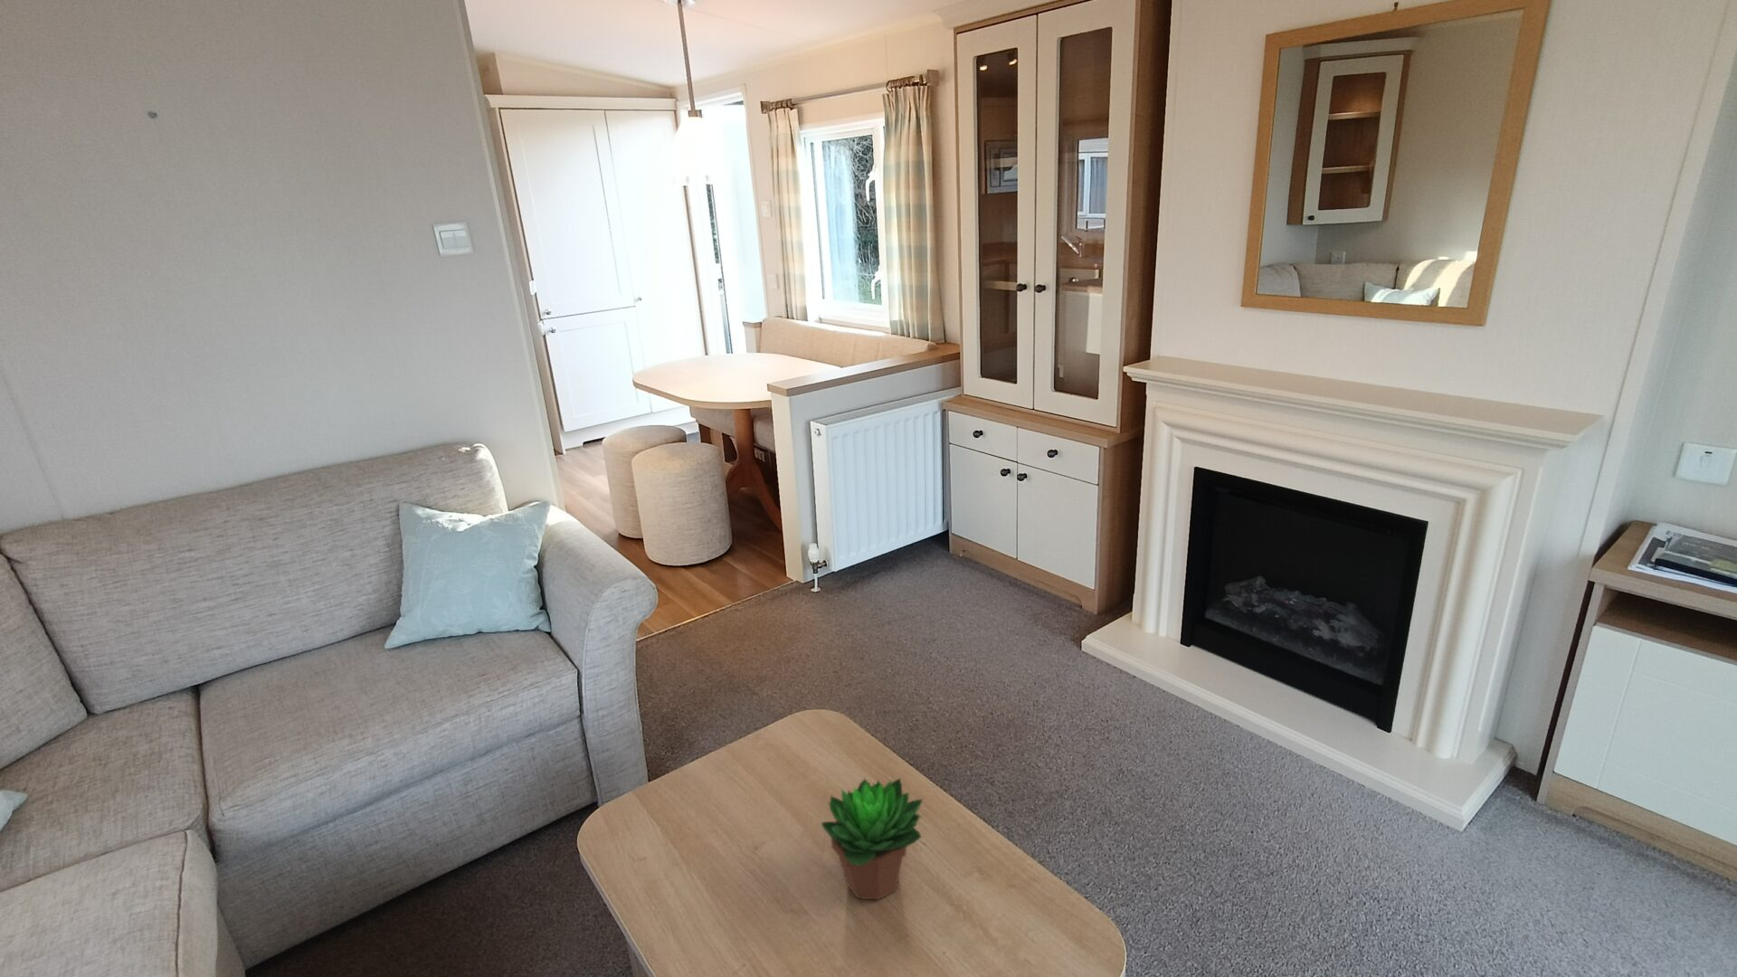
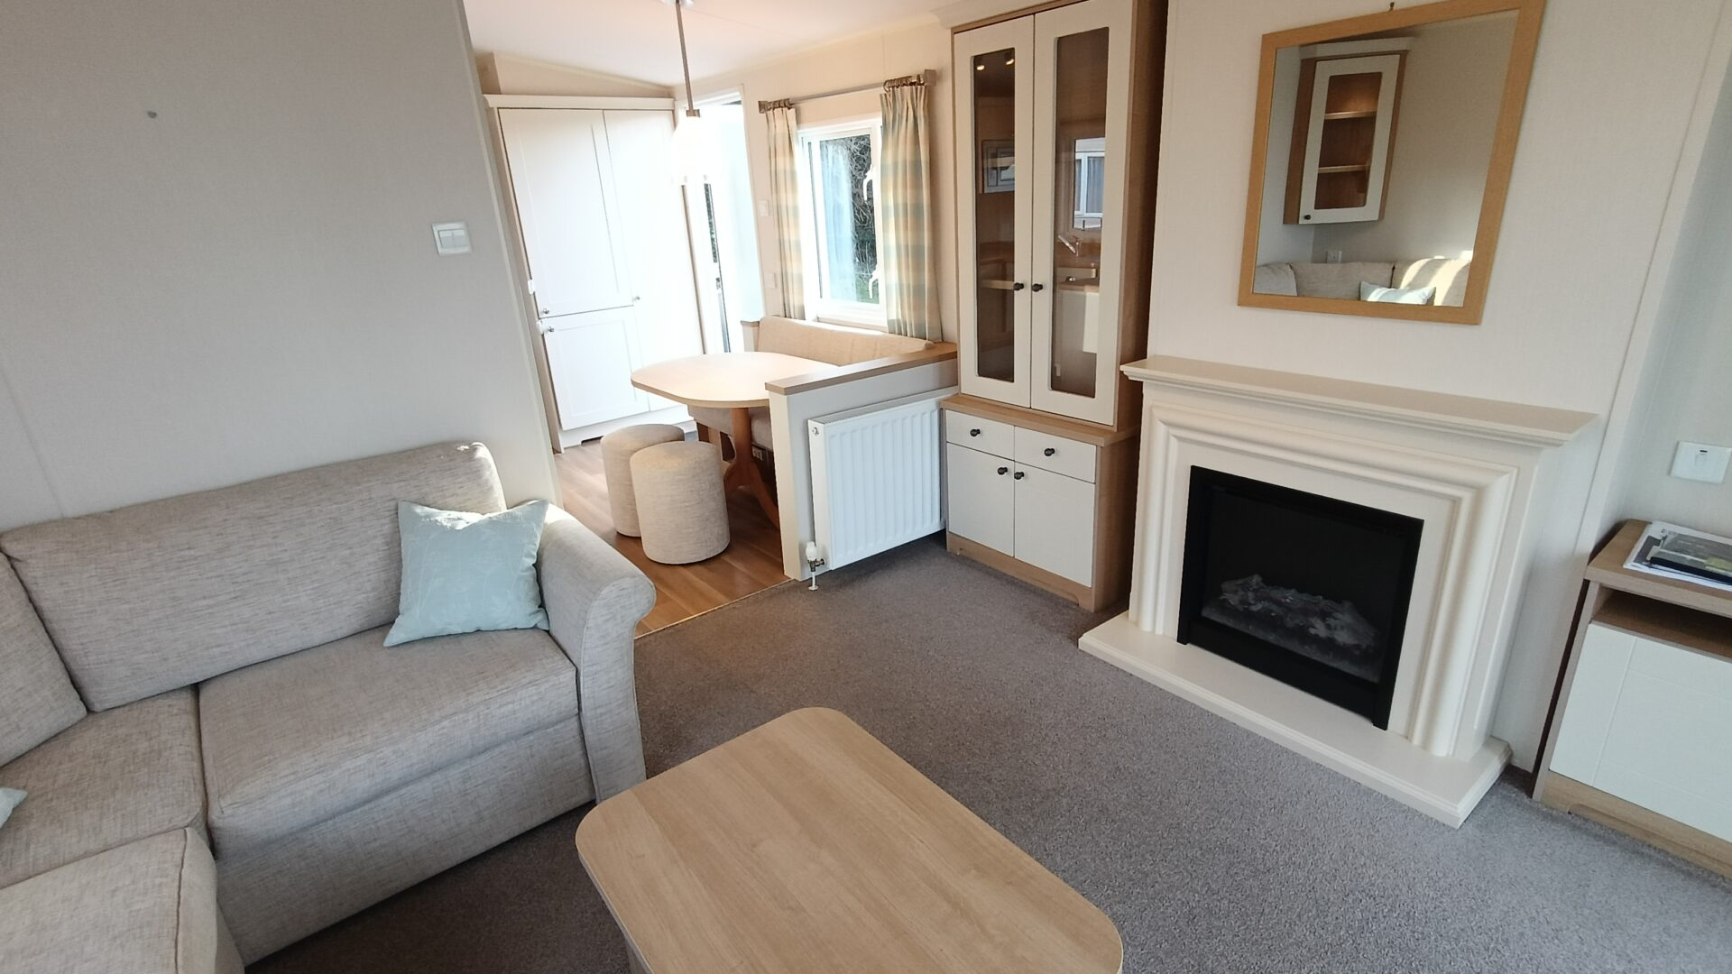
- succulent plant (874, 839)
